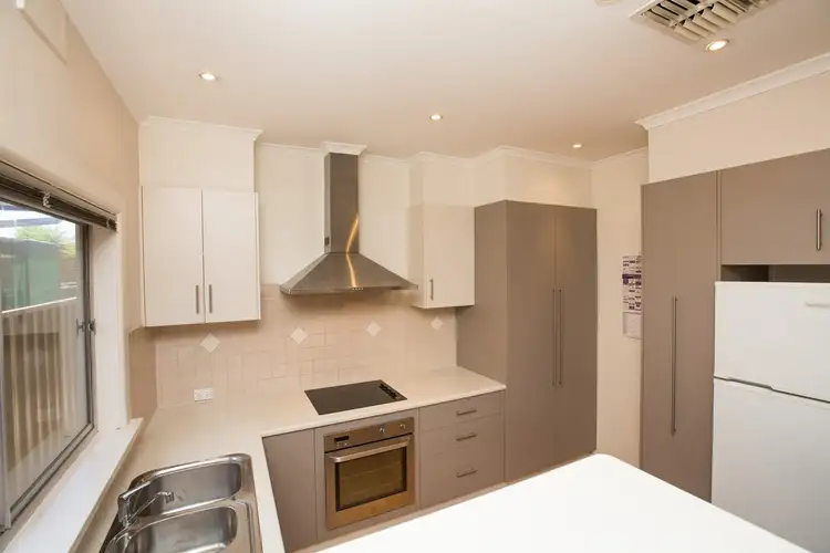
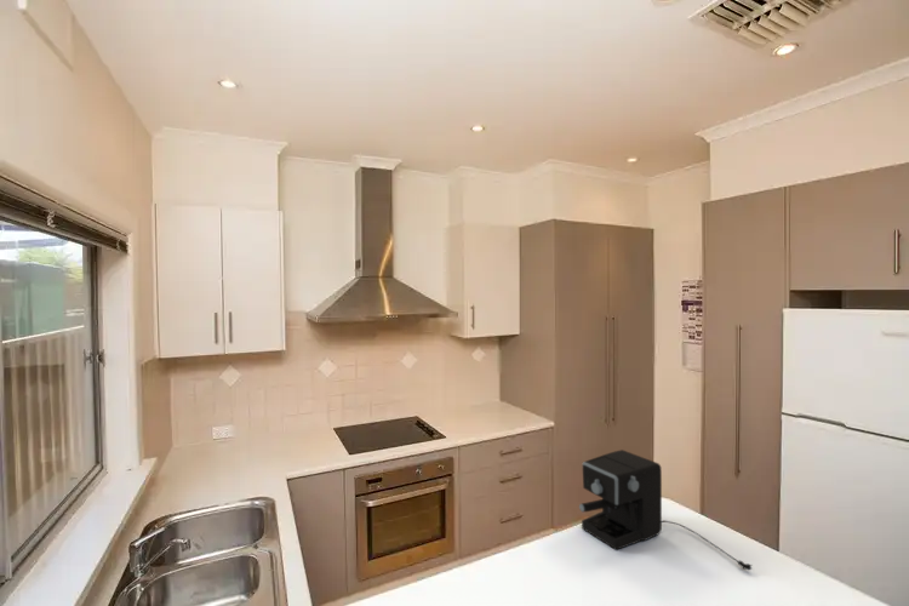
+ coffee maker (656, 510)
